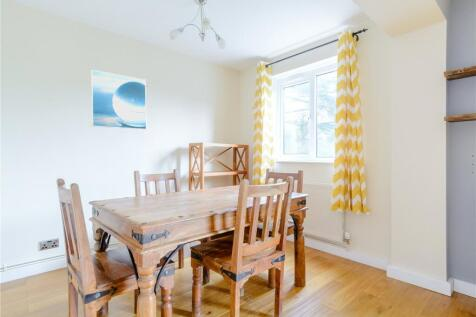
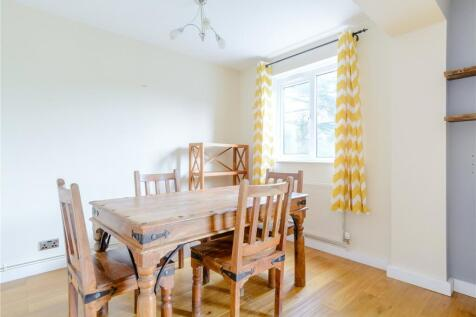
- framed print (120, 101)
